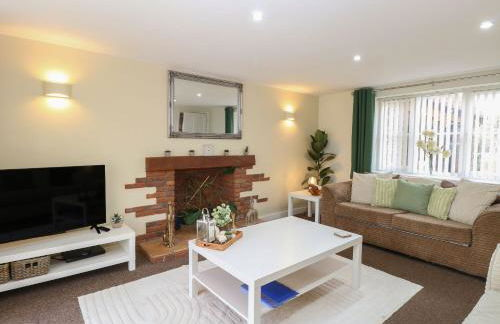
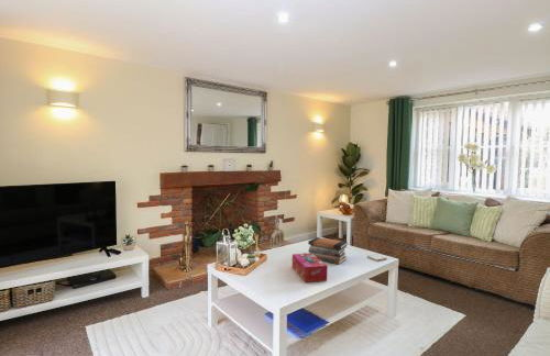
+ tissue box (308, 266)
+ book stack (327, 249)
